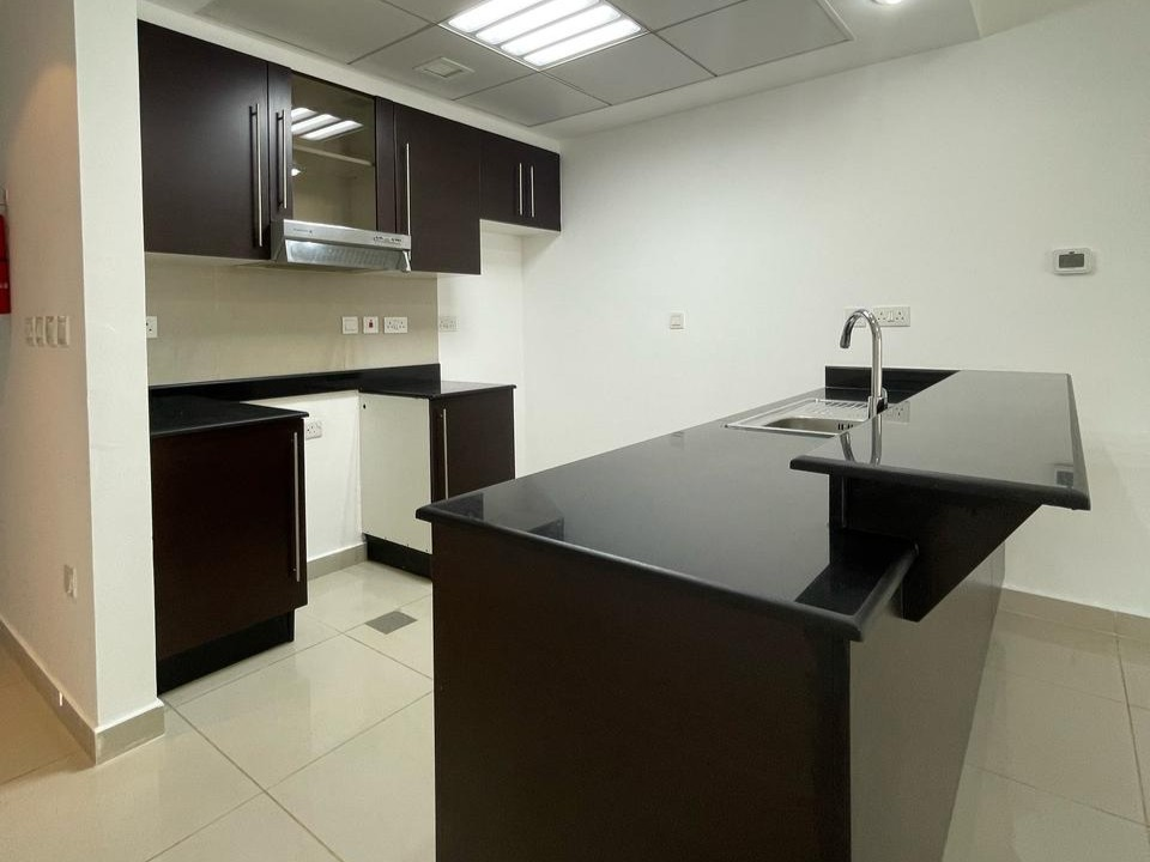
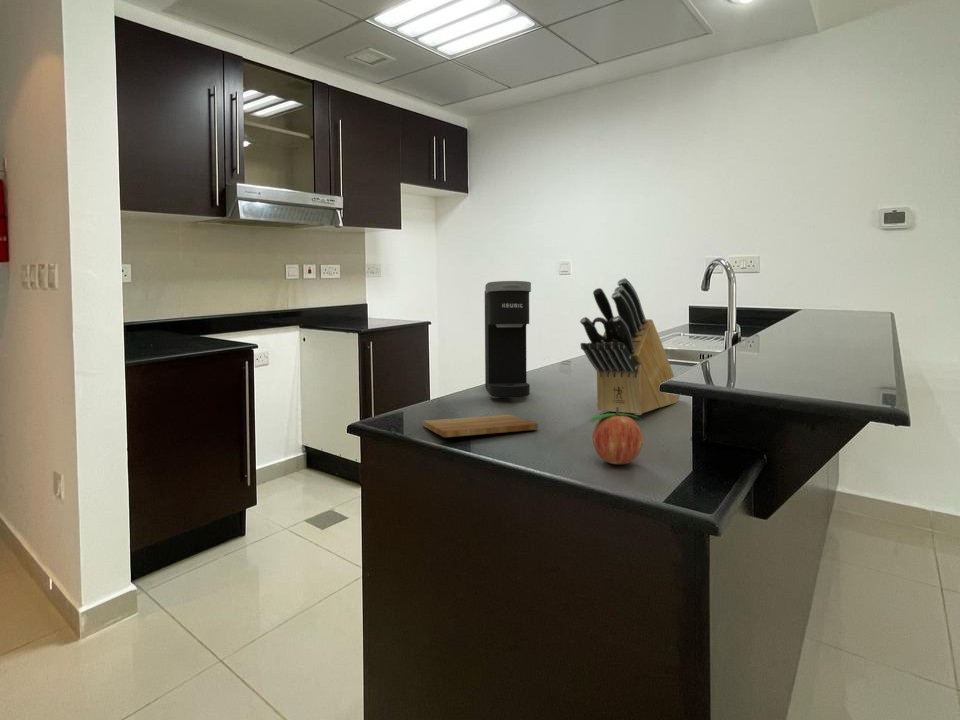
+ cutting board (479, 424)
+ knife block (632, 346)
+ coffee maker (506, 338)
+ fruit (616, 435)
